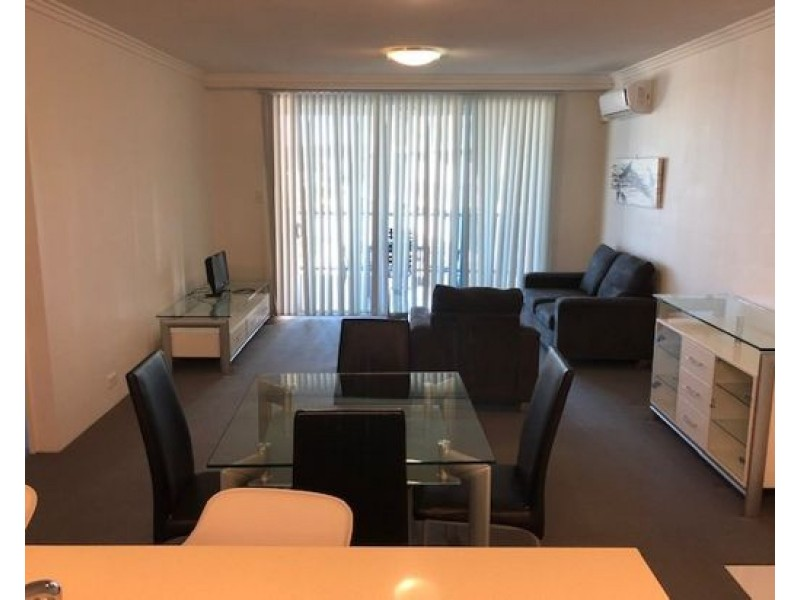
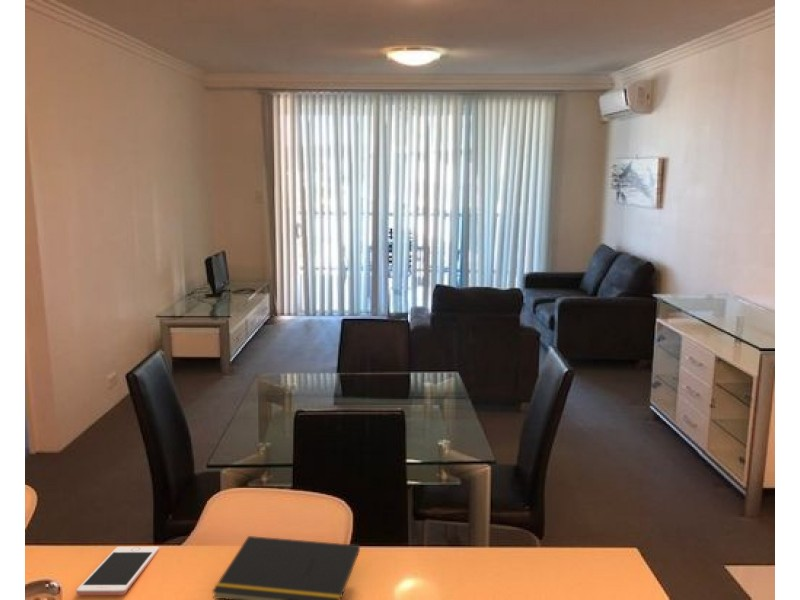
+ notepad (289, 570)
+ cell phone (120, 569)
